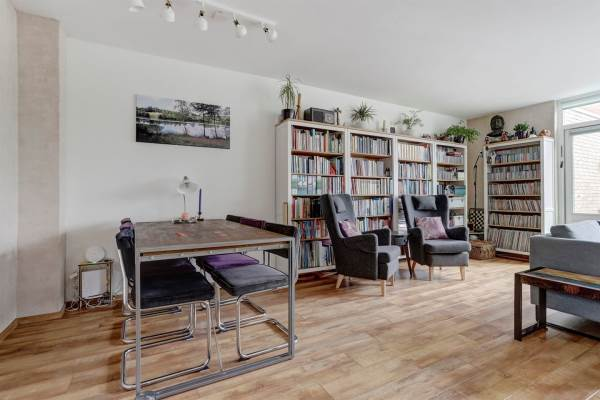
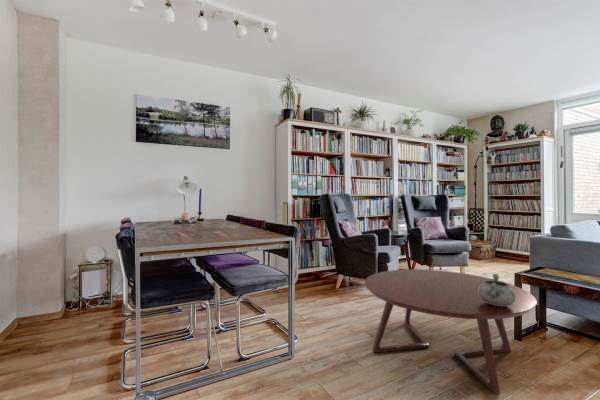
+ coffee table (441, 315)
+ decorative bowl (496, 290)
